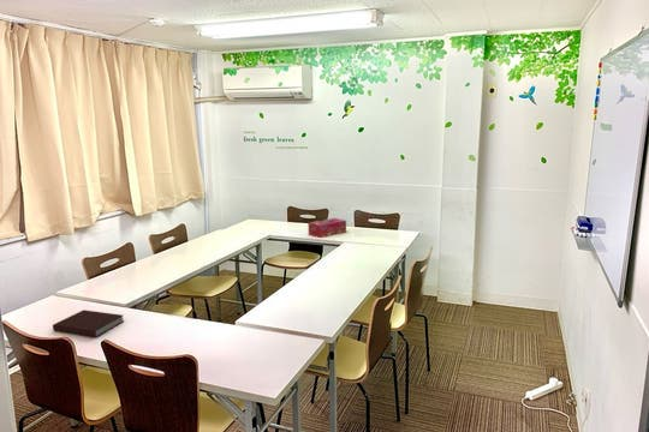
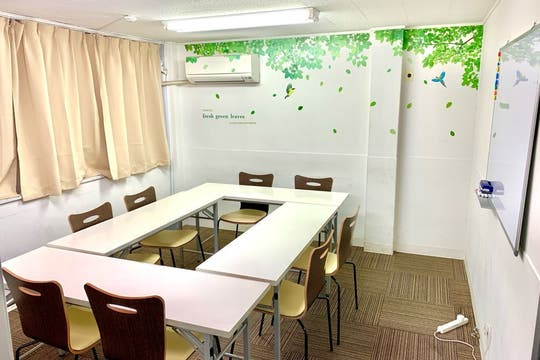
- notebook (89, 323)
- tissue box (327, 227)
